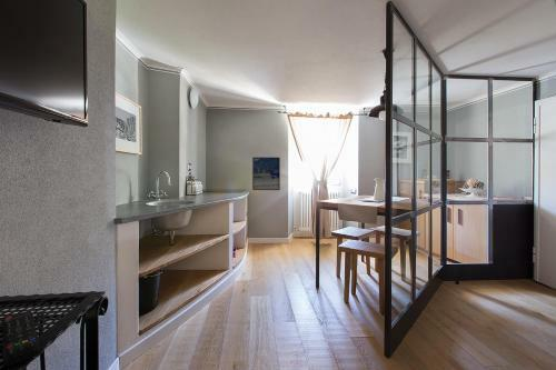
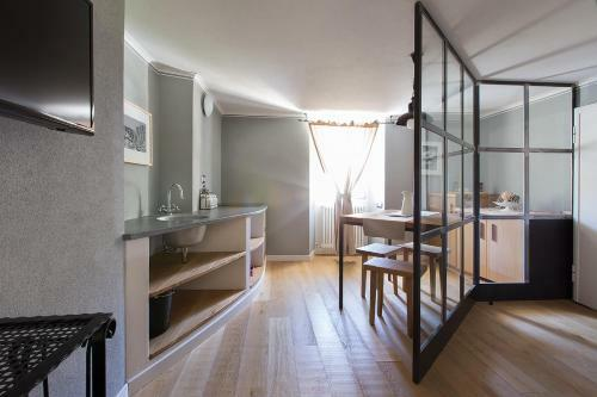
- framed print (266, 173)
- remote control (19, 334)
